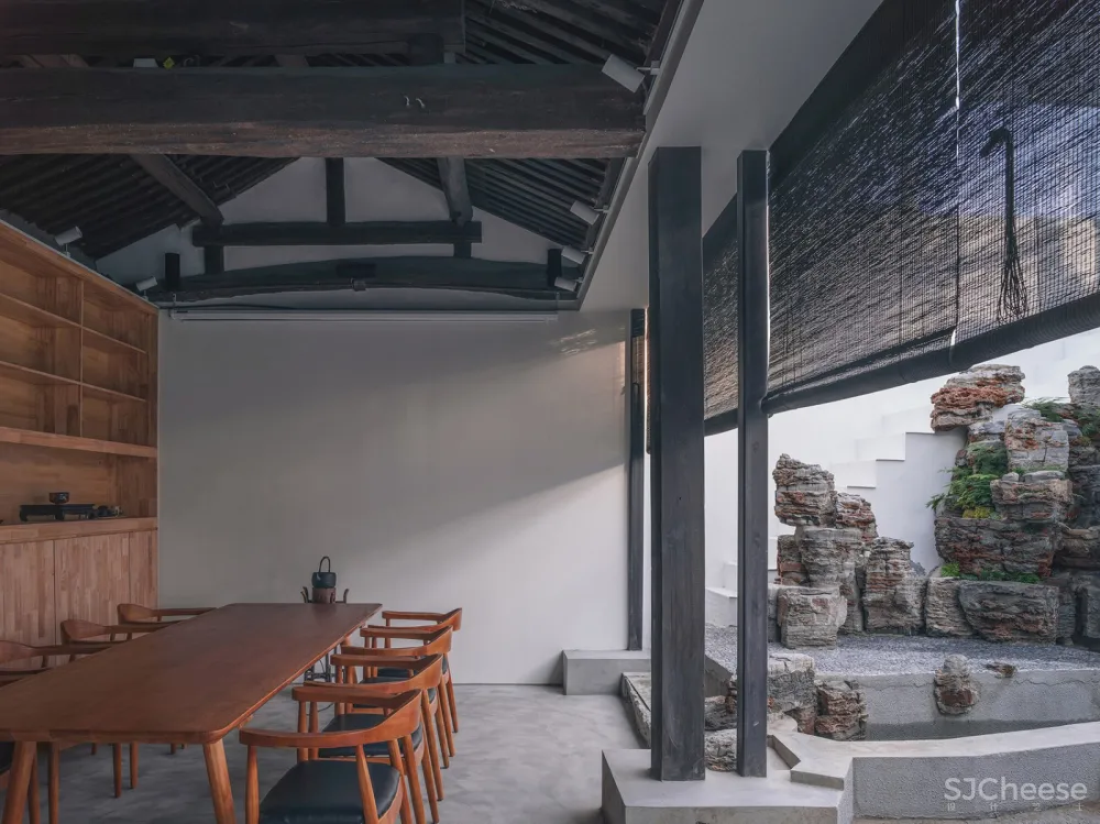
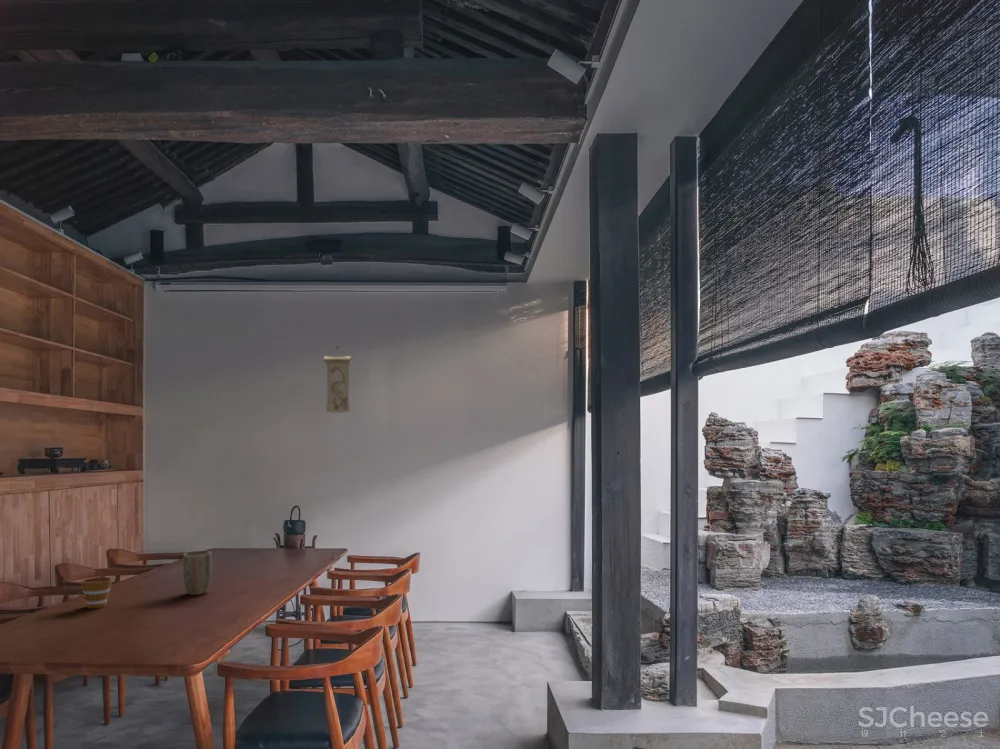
+ wall scroll (337, 379)
+ cup (94, 593)
+ plant pot (197, 572)
